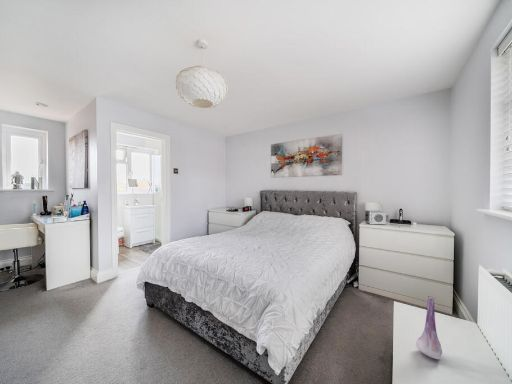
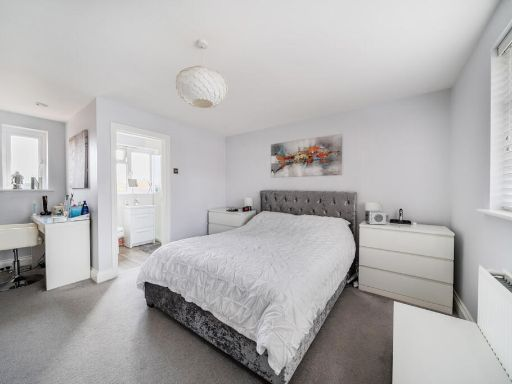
- vase (426, 324)
